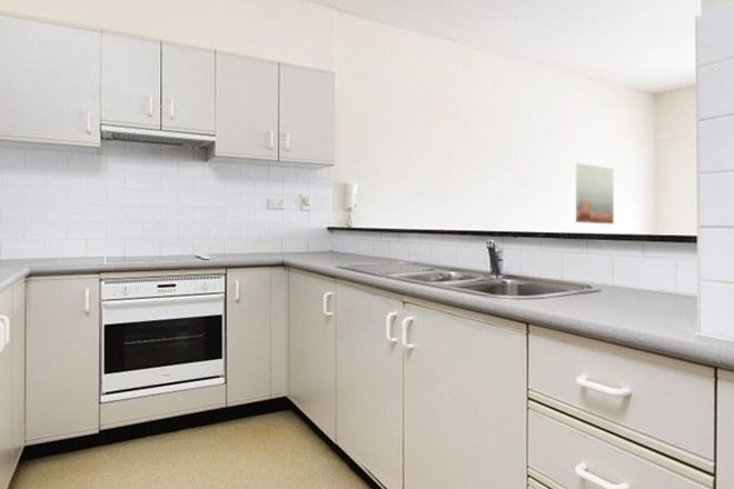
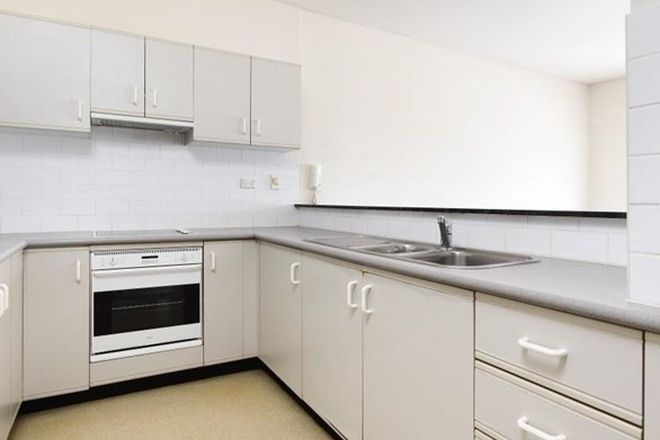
- wall art (595, 193)
